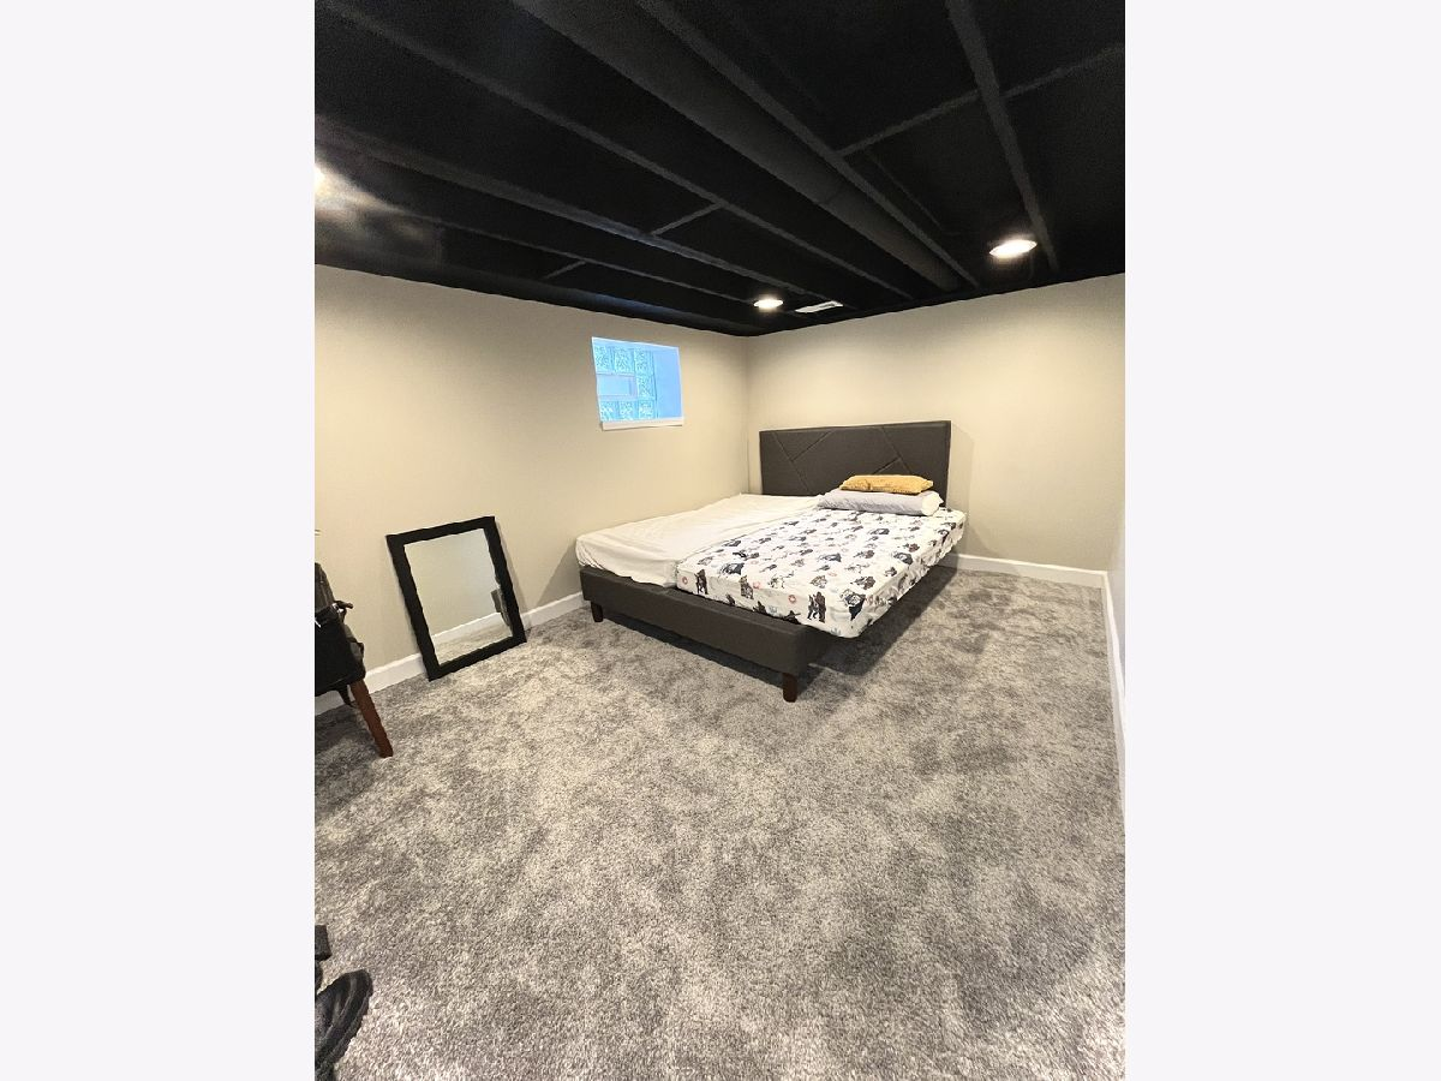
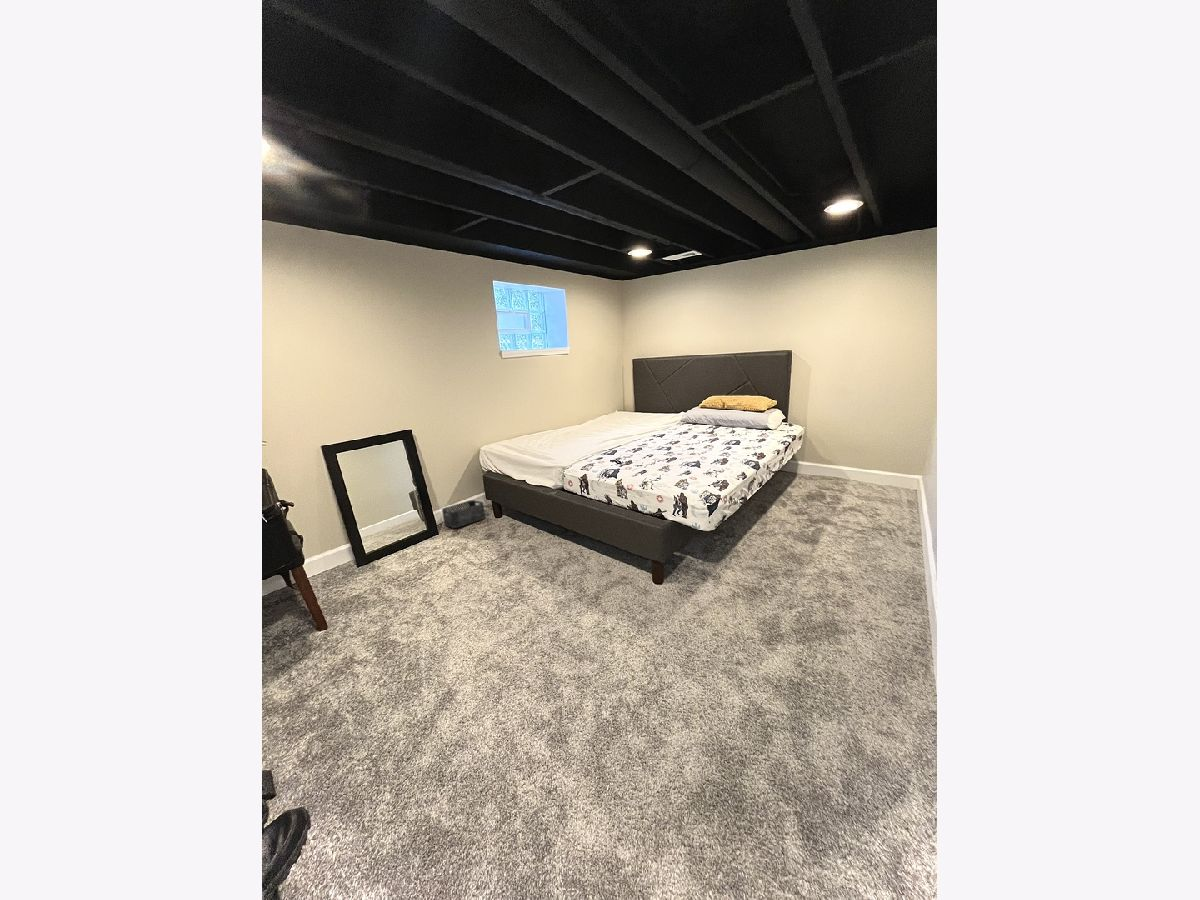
+ storage bin (463, 513)
